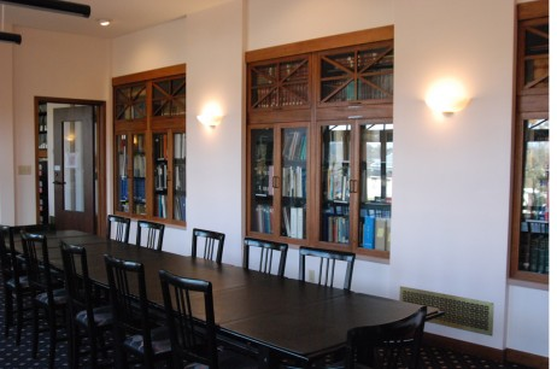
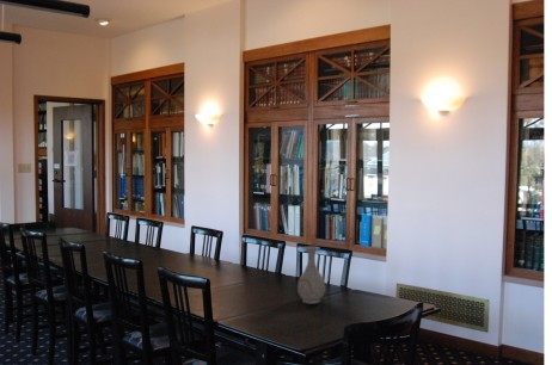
+ vase (311, 274)
